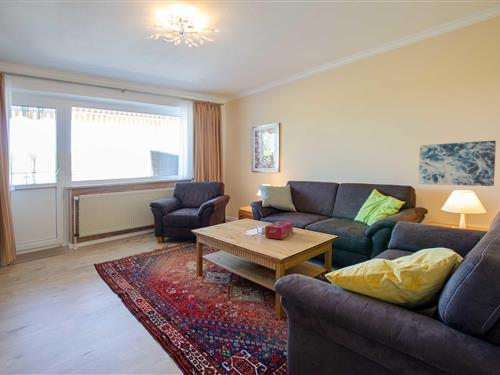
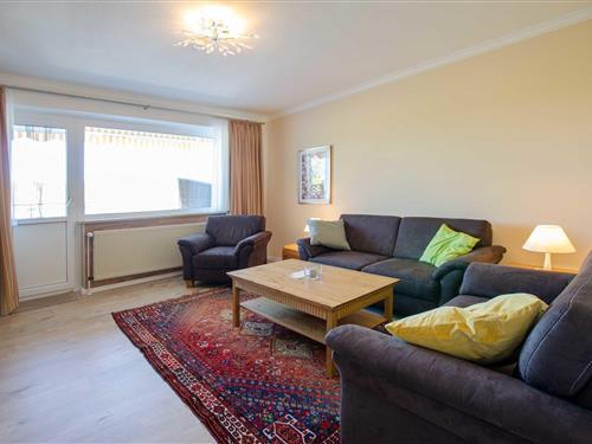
- tissue box (279, 229)
- wall art (454, 164)
